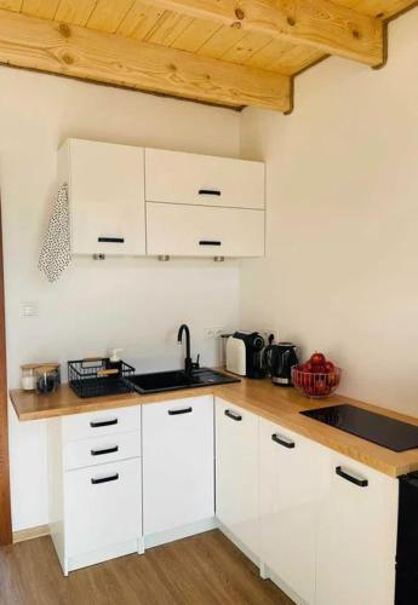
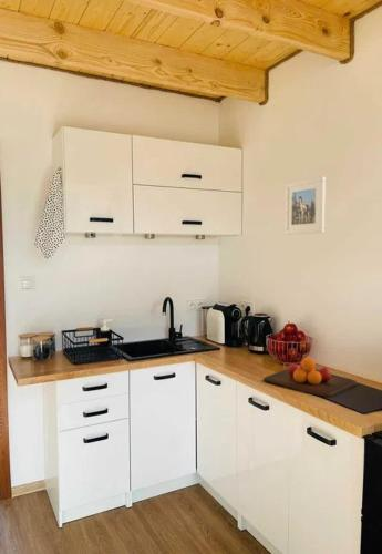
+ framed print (303, 207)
+ chopping board (309, 369)
